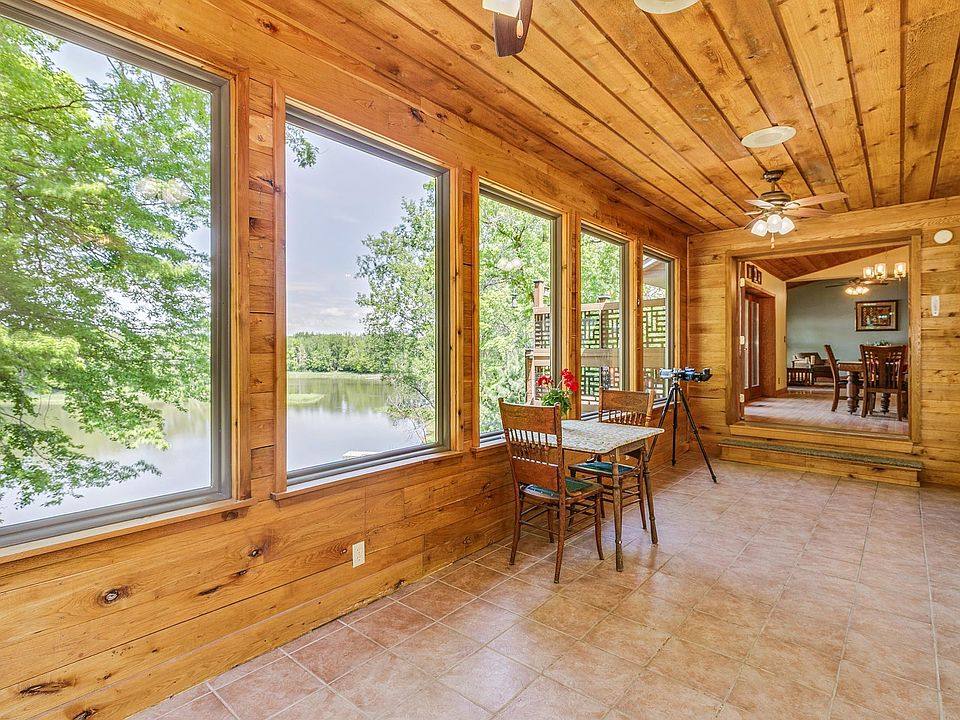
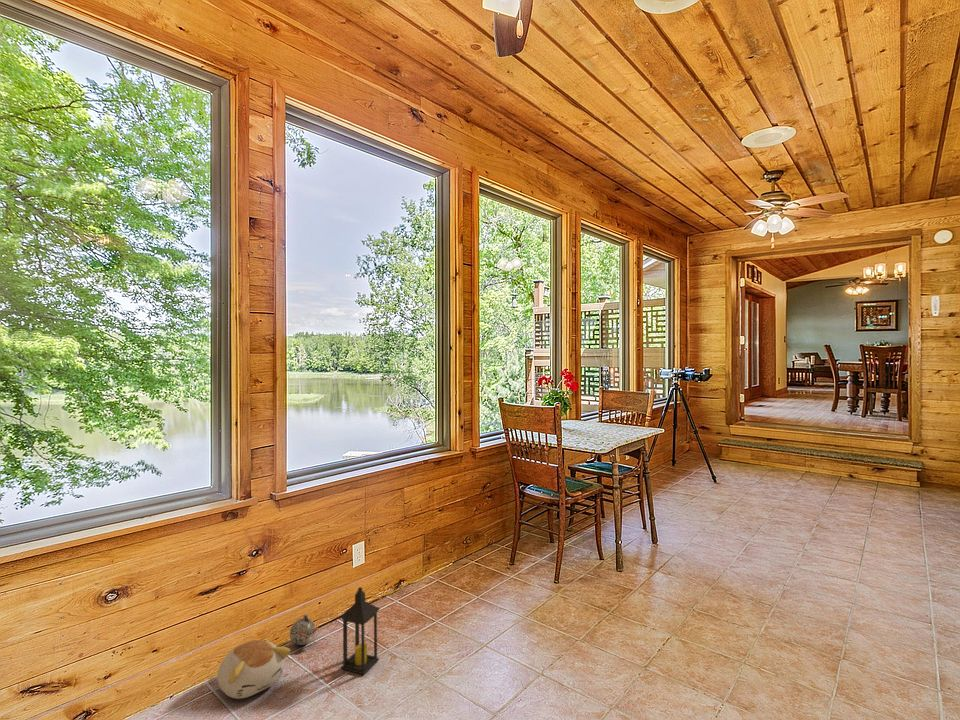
+ lantern (361, 625)
+ teapot (303, 629)
+ plush toy (248, 662)
